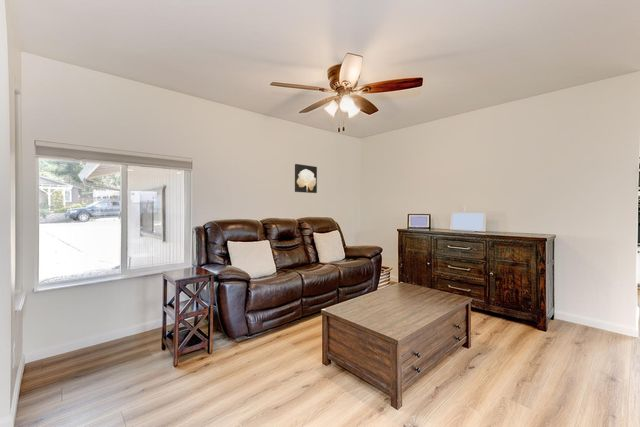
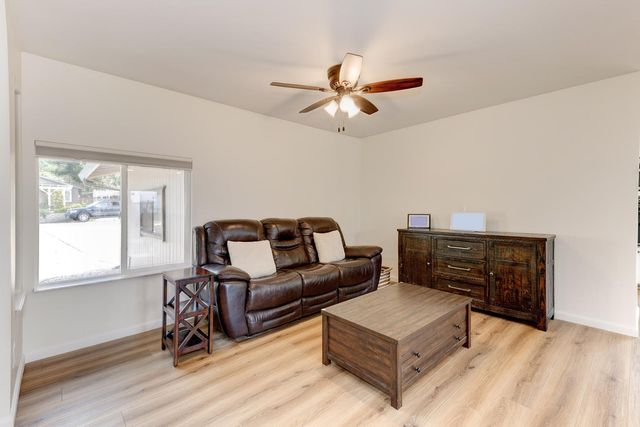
- wall art (306, 179)
